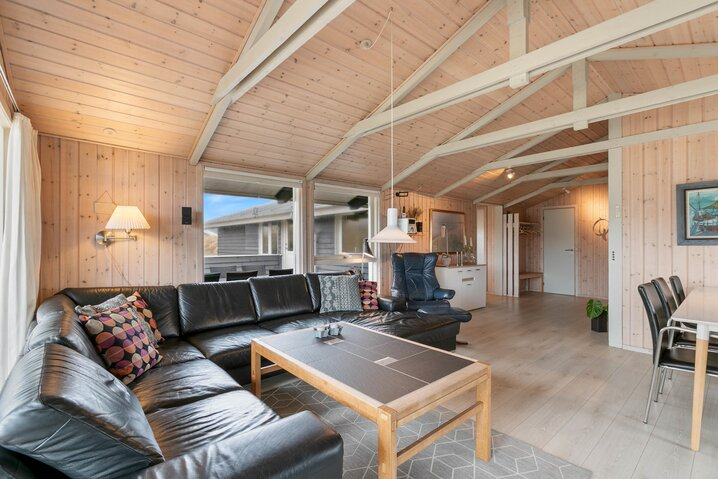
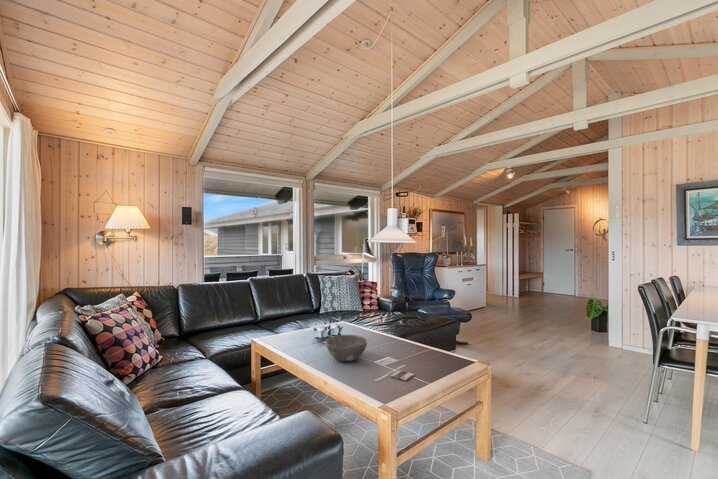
+ magazine (399, 374)
+ bowl (346, 349)
